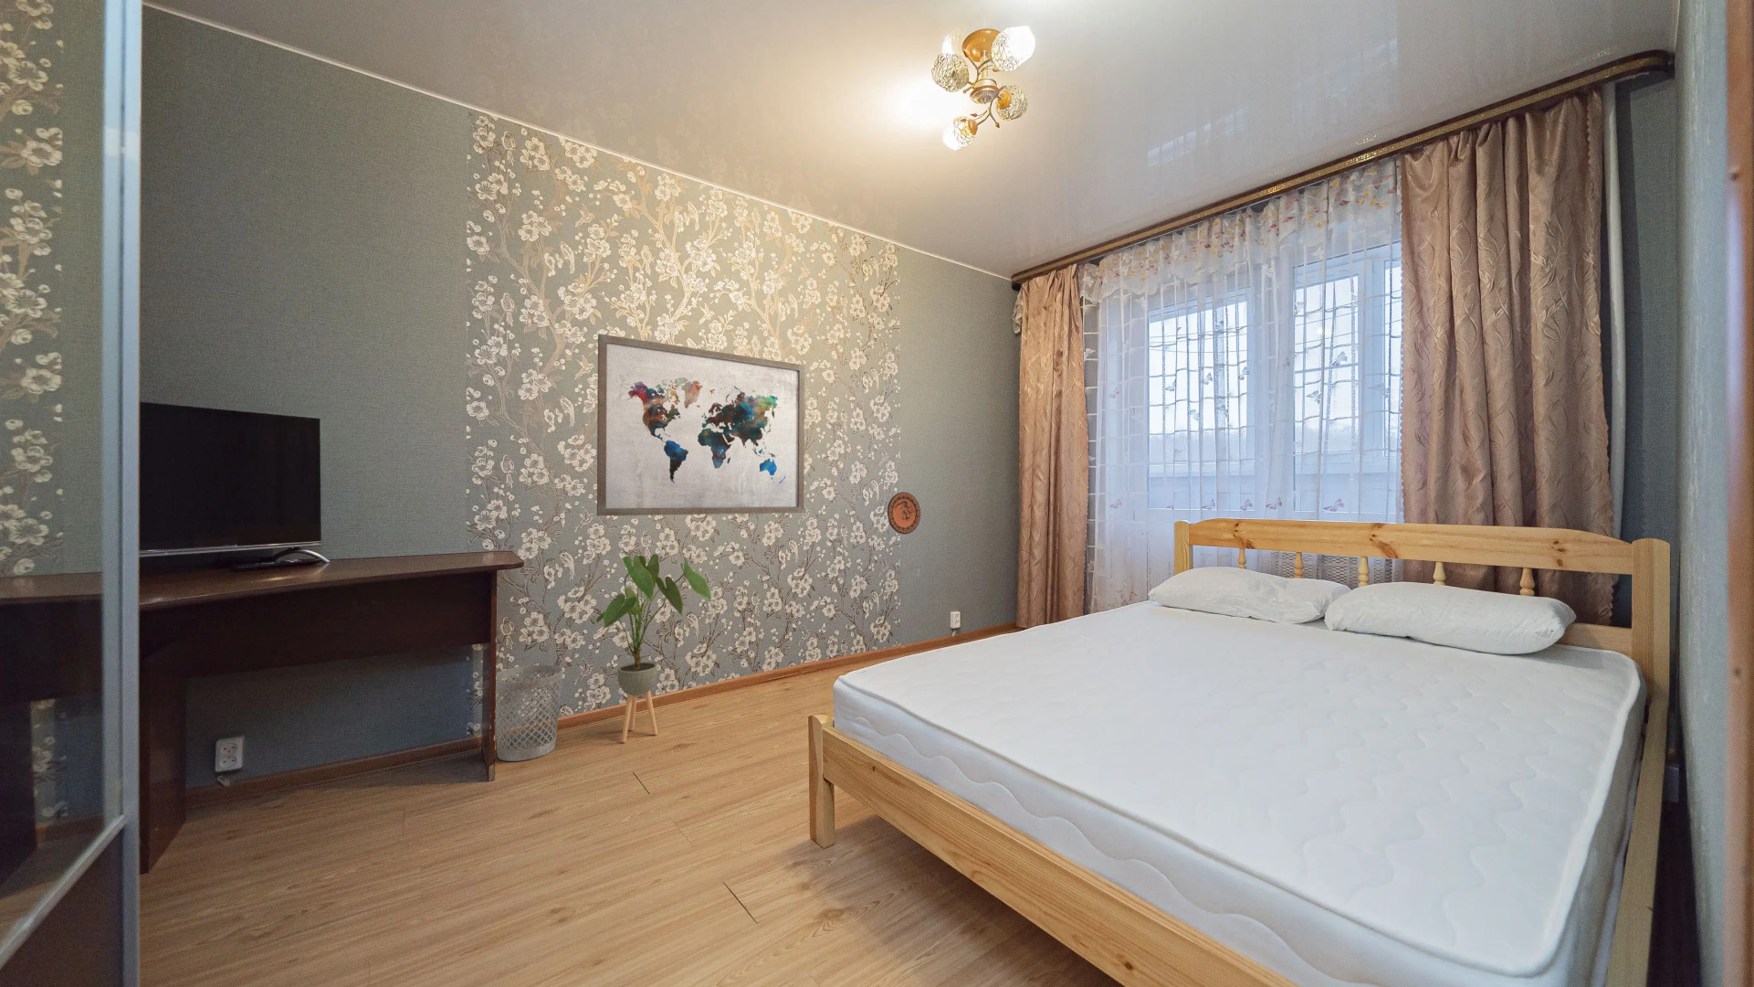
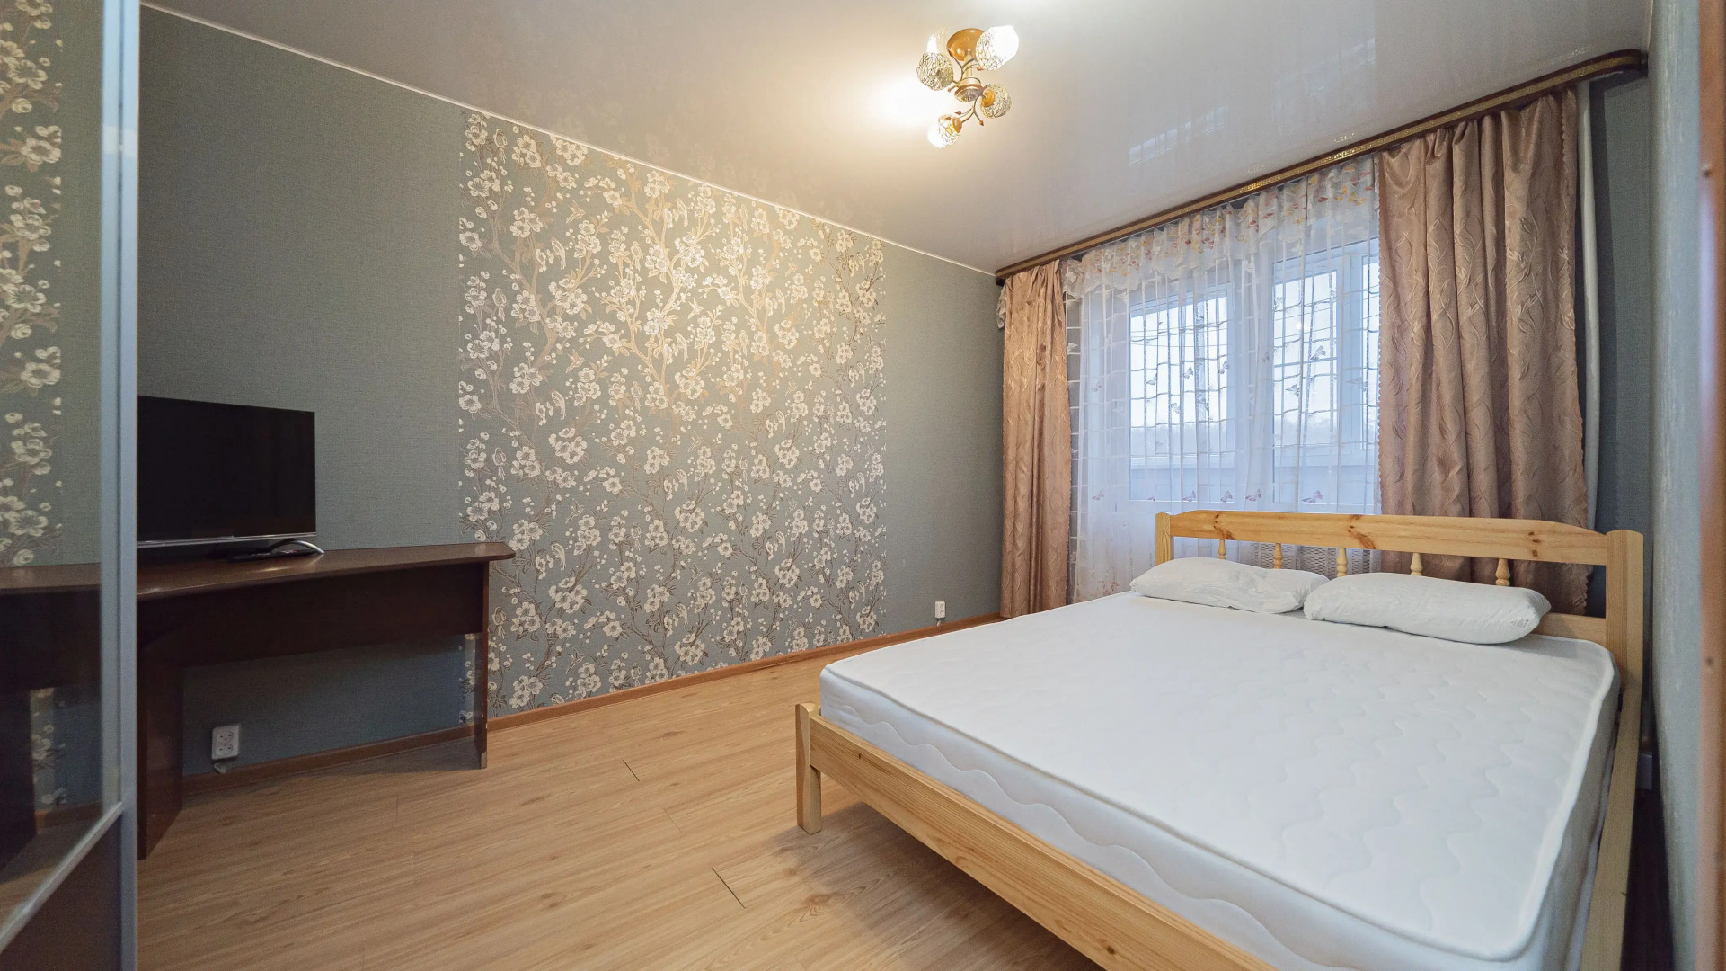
- house plant (643, 641)
- decorative plate (904, 512)
- wall art (711, 433)
- wastebasket (528, 712)
